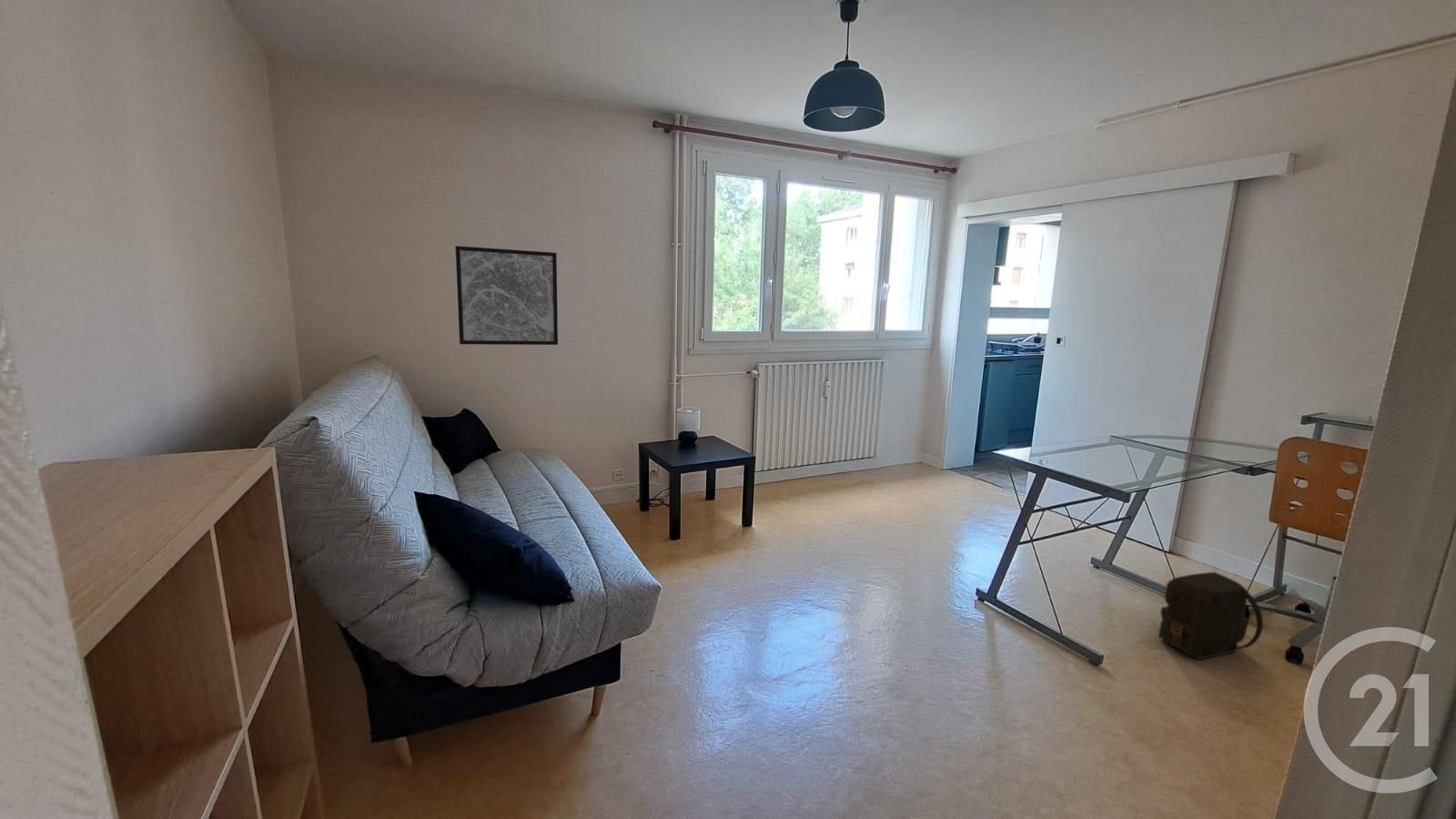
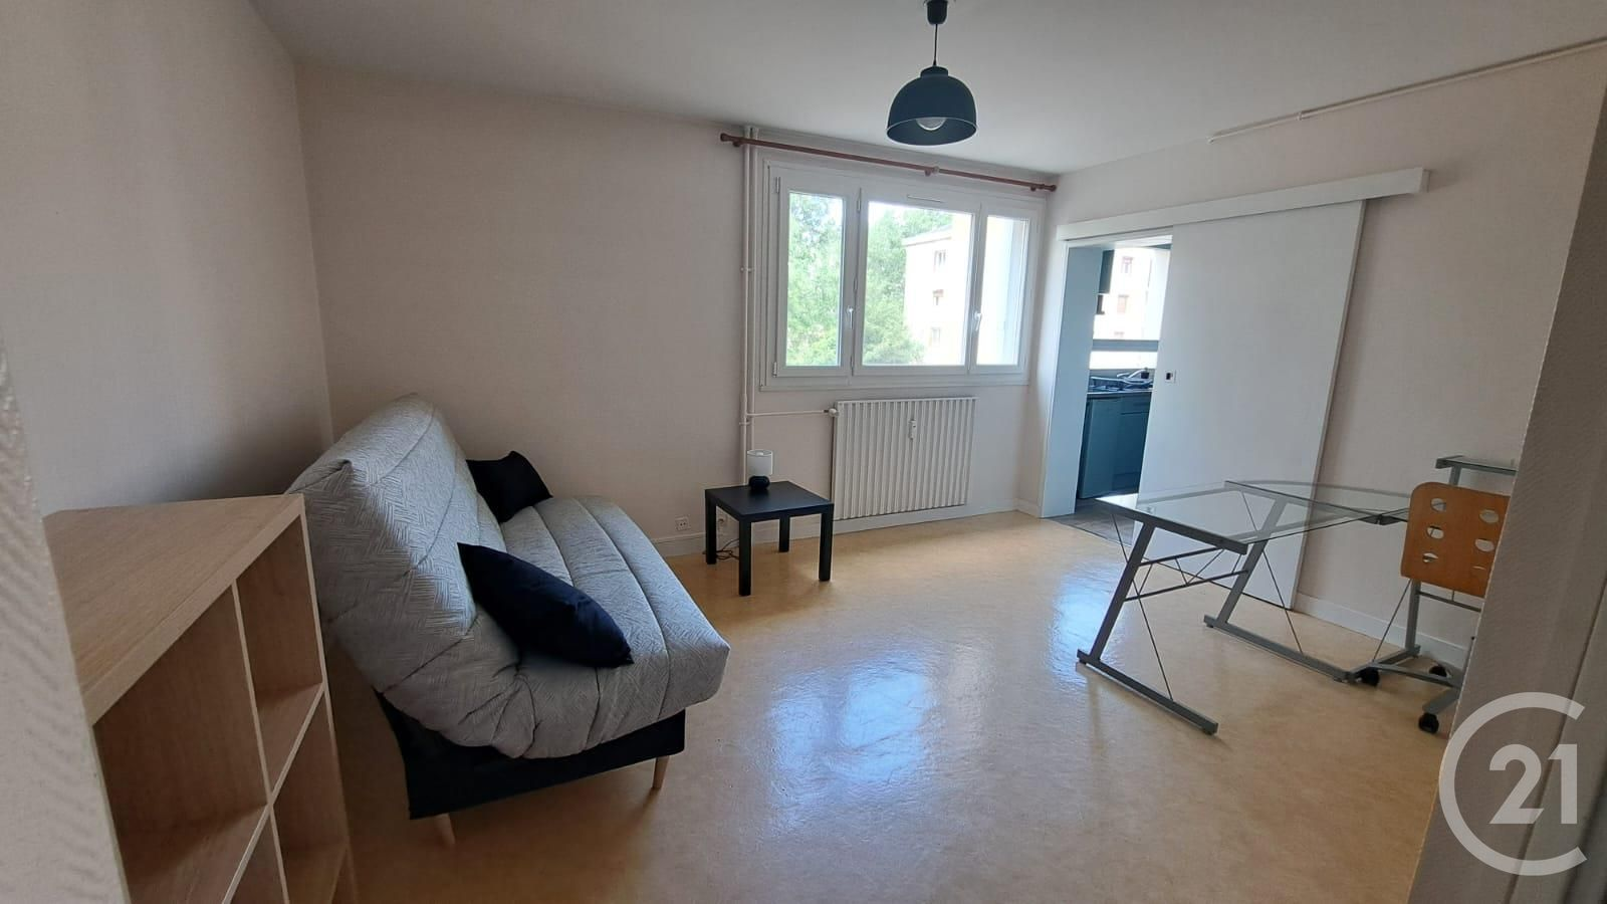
- wall art (509, 298)
- backpack (1210, 616)
